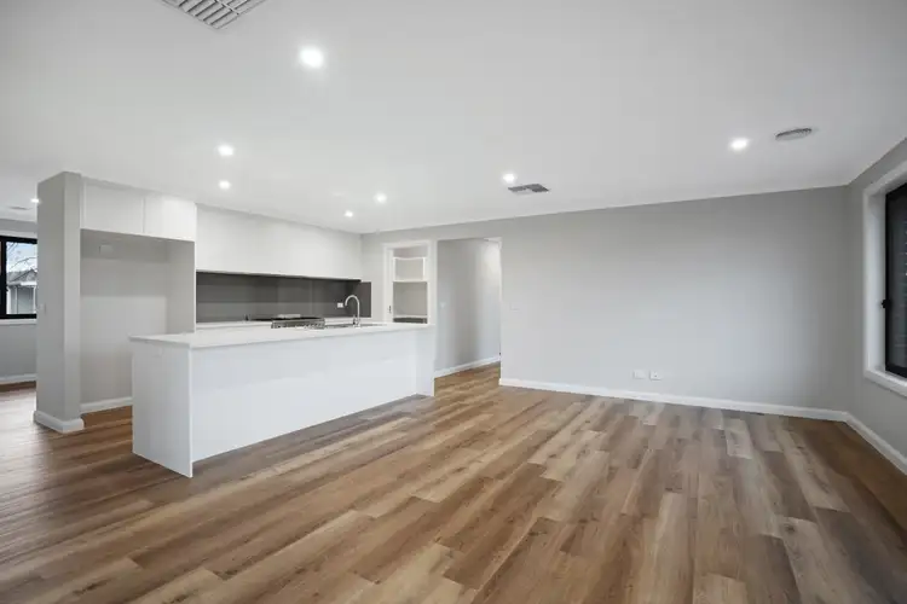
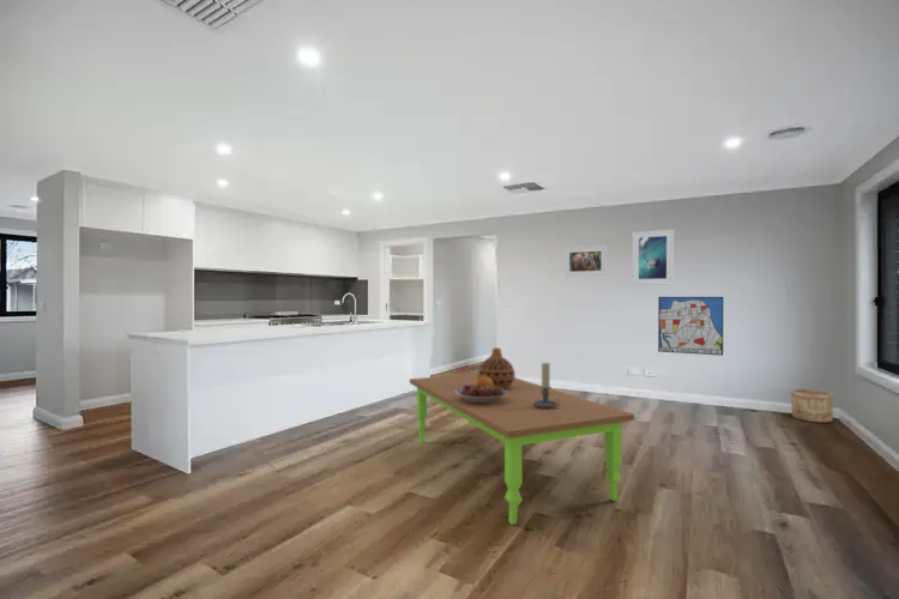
+ wooden bucket (810, 405)
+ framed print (585, 261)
+ vase (496, 367)
+ candle holder (547, 383)
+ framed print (652, 258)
+ dining table (501, 429)
+ fruit bowl (481, 388)
+ wall art (689, 325)
